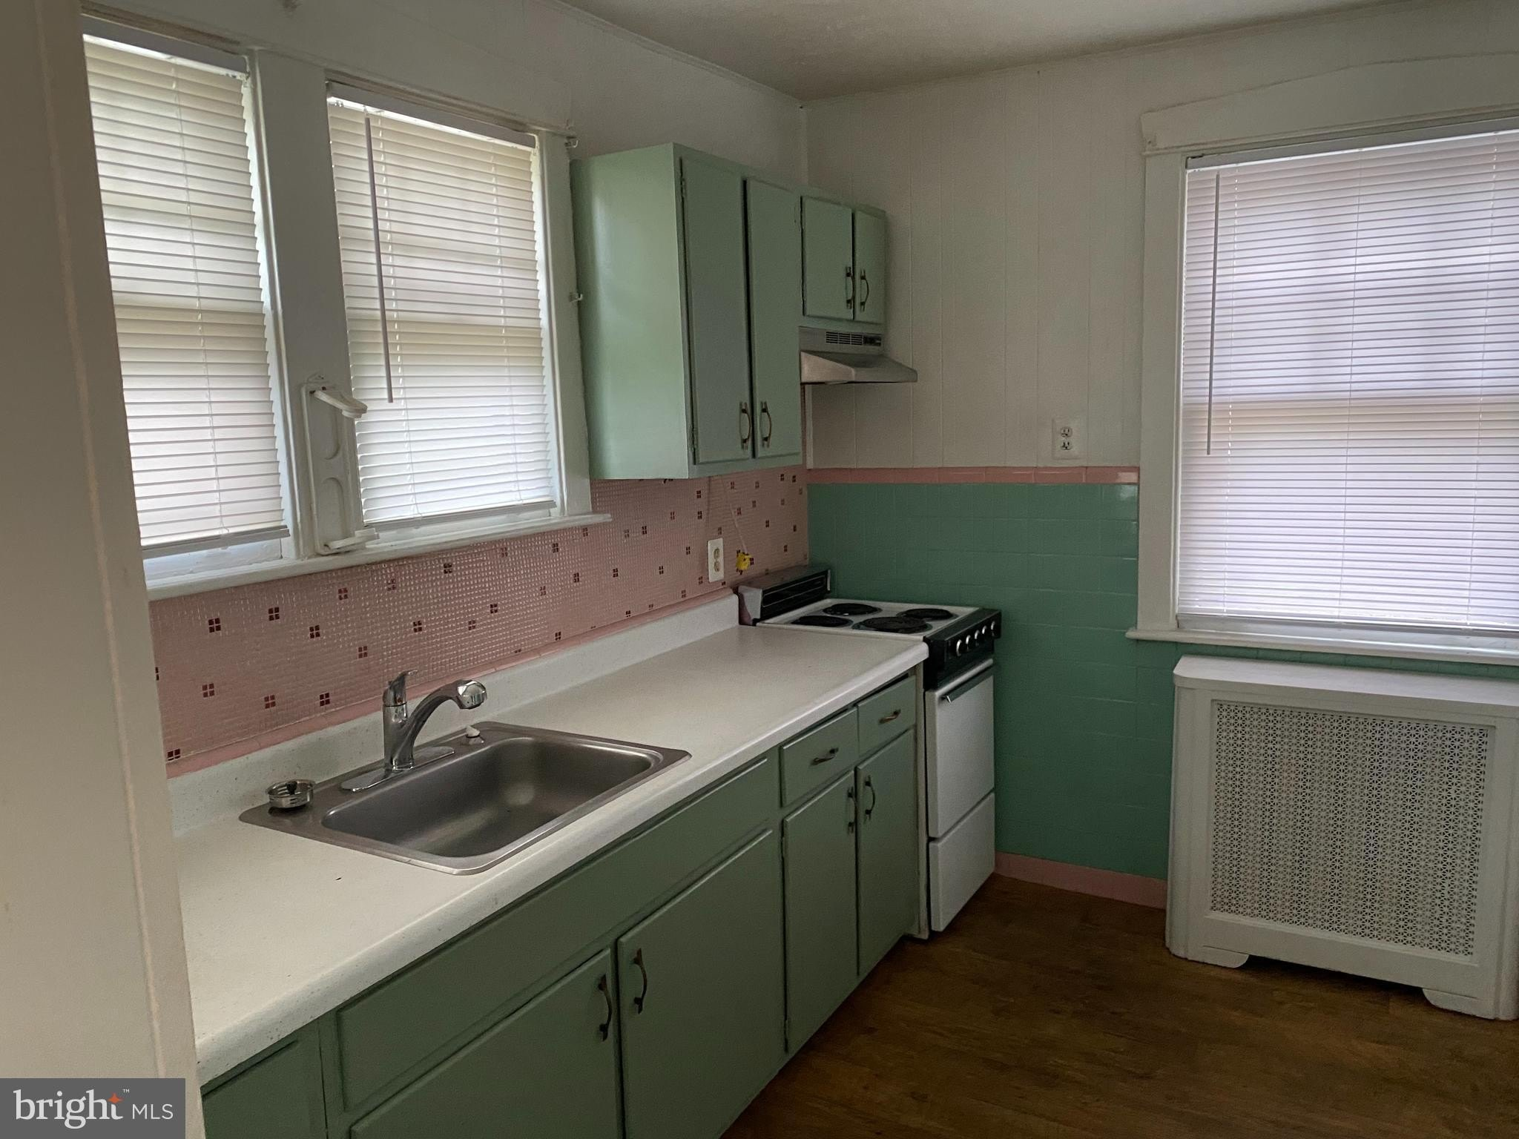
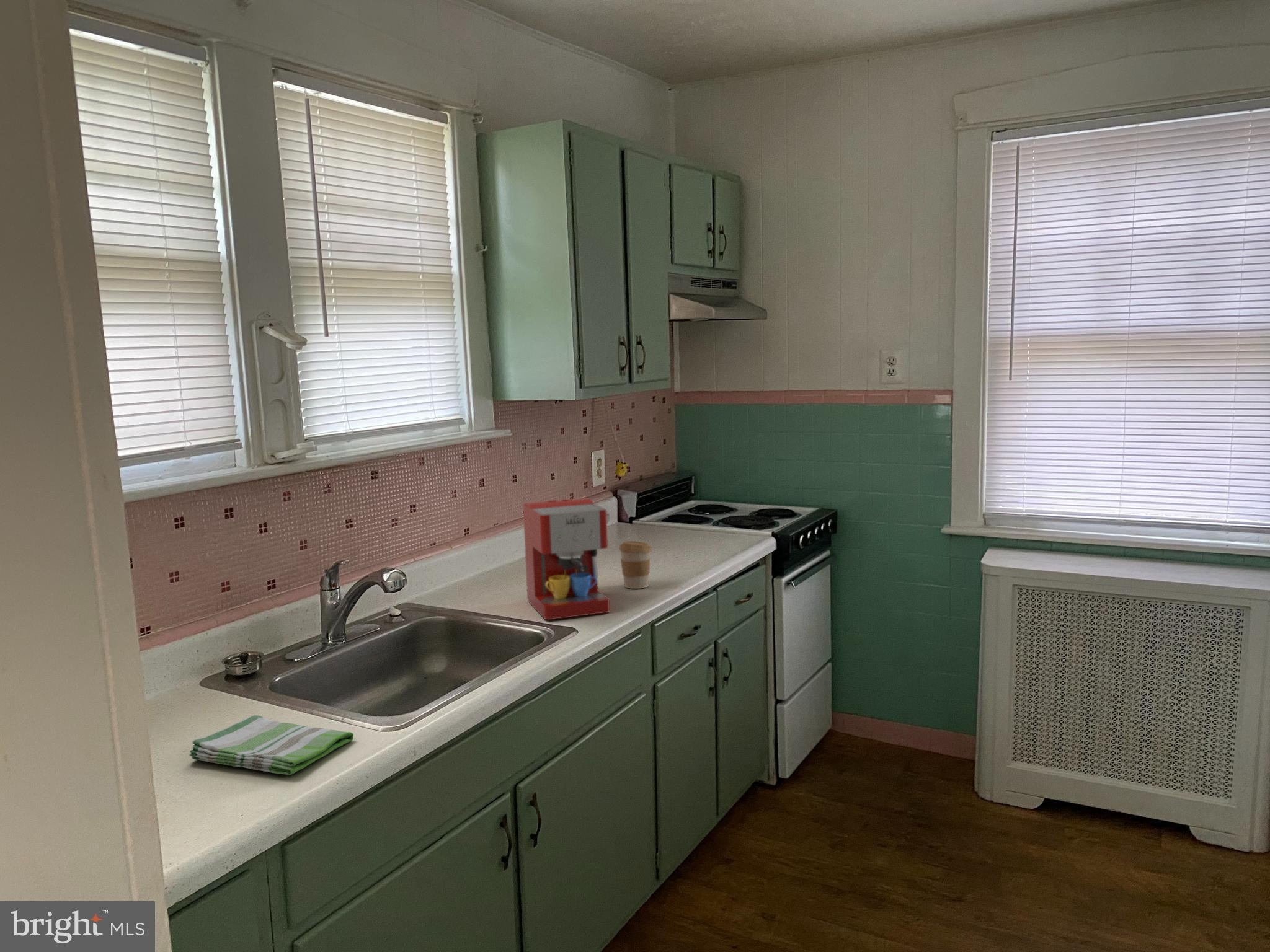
+ coffee maker (566, 555)
+ coffee cup (636, 563)
+ dish towel (273, 741)
